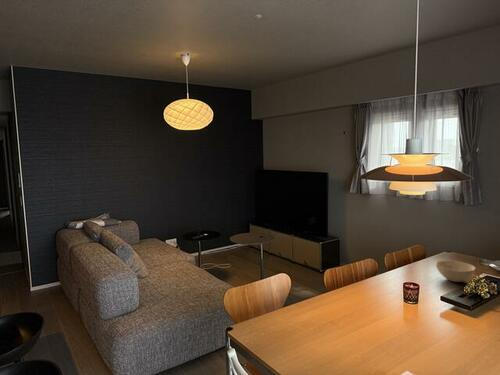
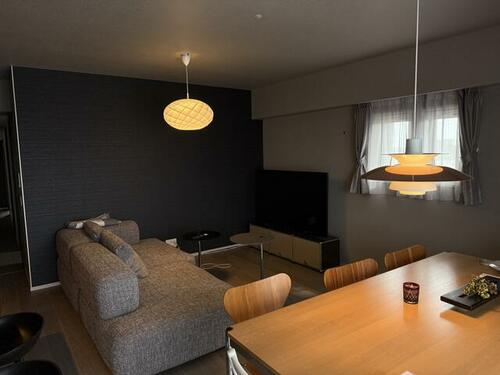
- bowl (454, 272)
